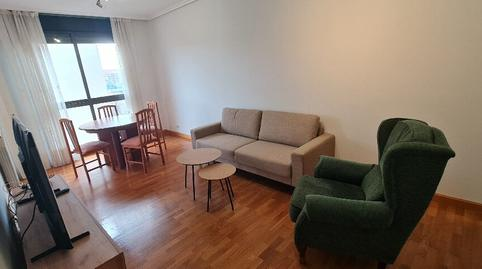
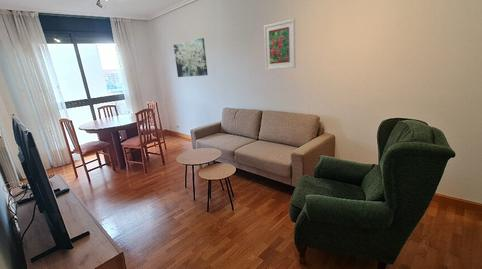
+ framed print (279, 46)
+ wall art (189, 59)
